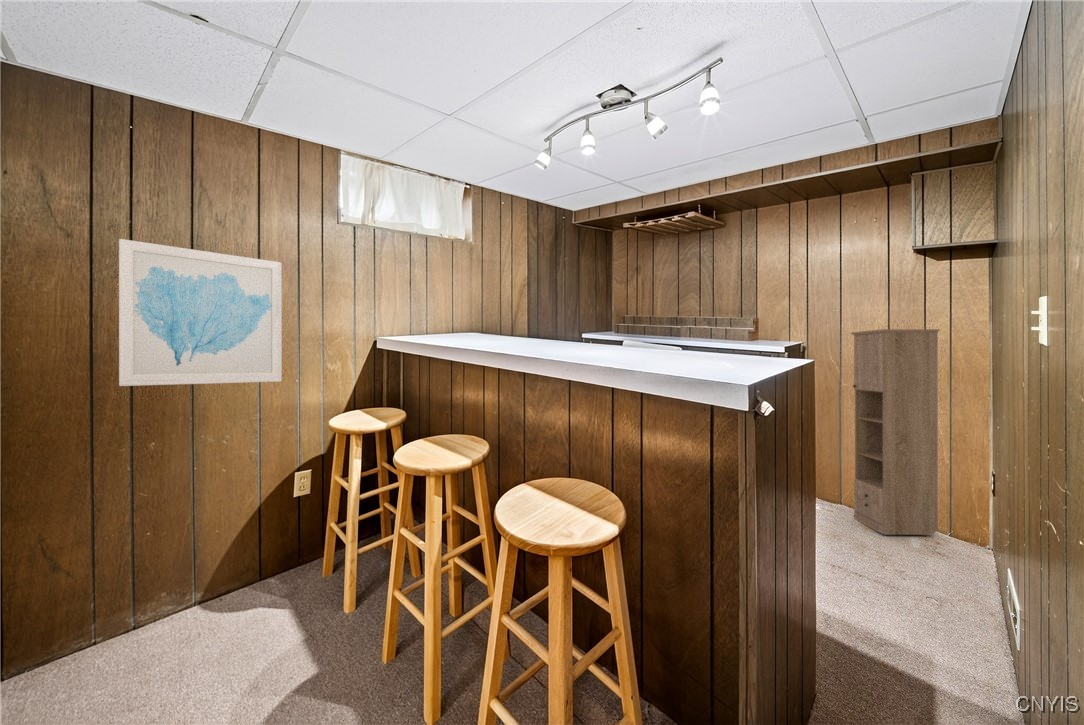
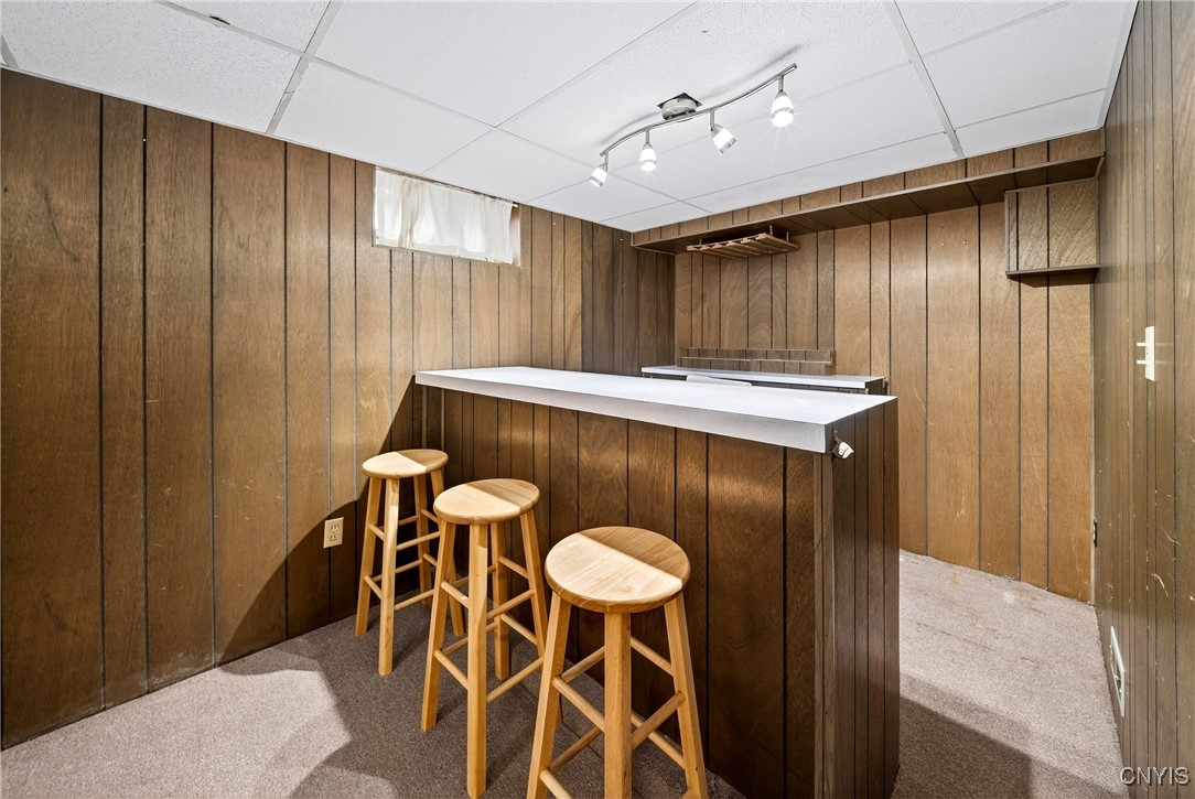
- wall art (208, 317)
- storage cabinet (893, 429)
